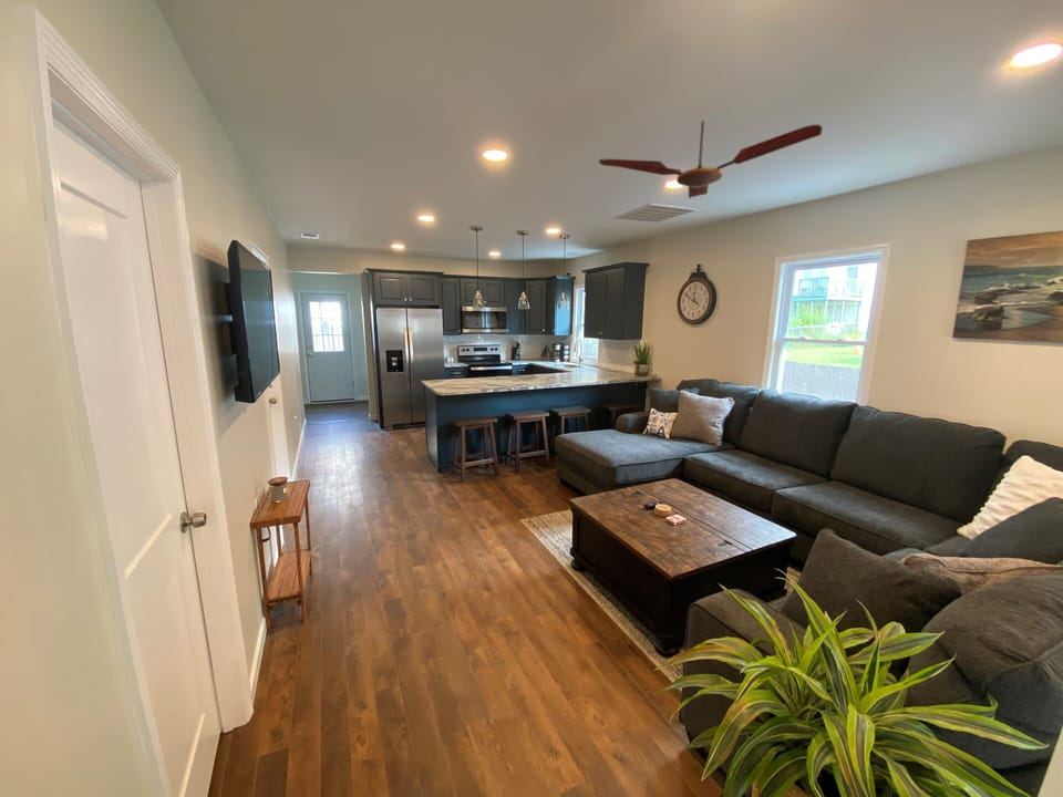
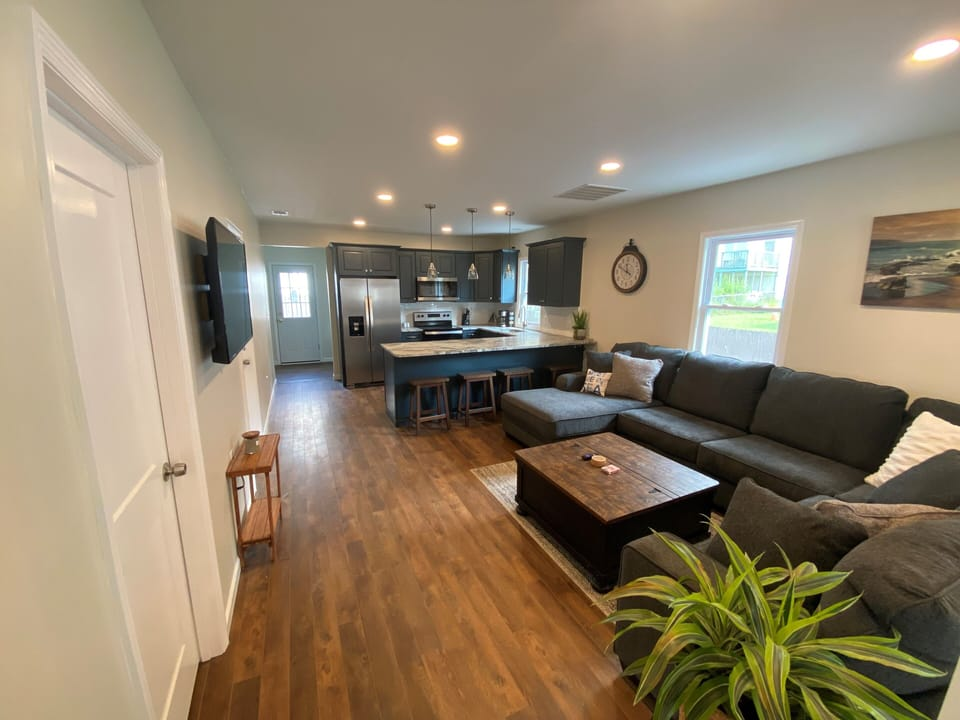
- ceiling fan (699, 163)
